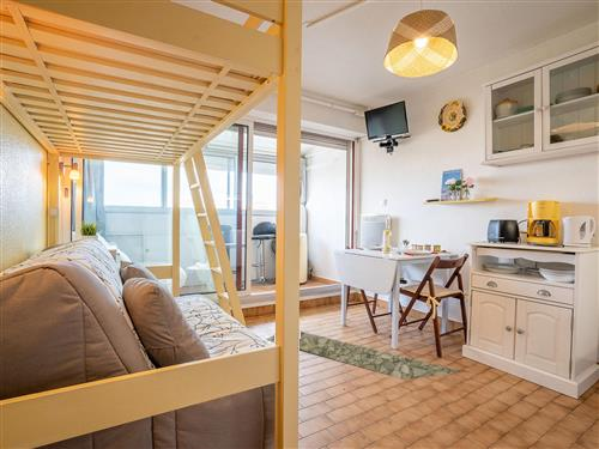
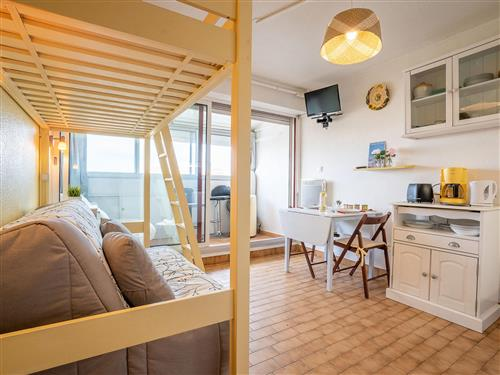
- rug (398, 365)
